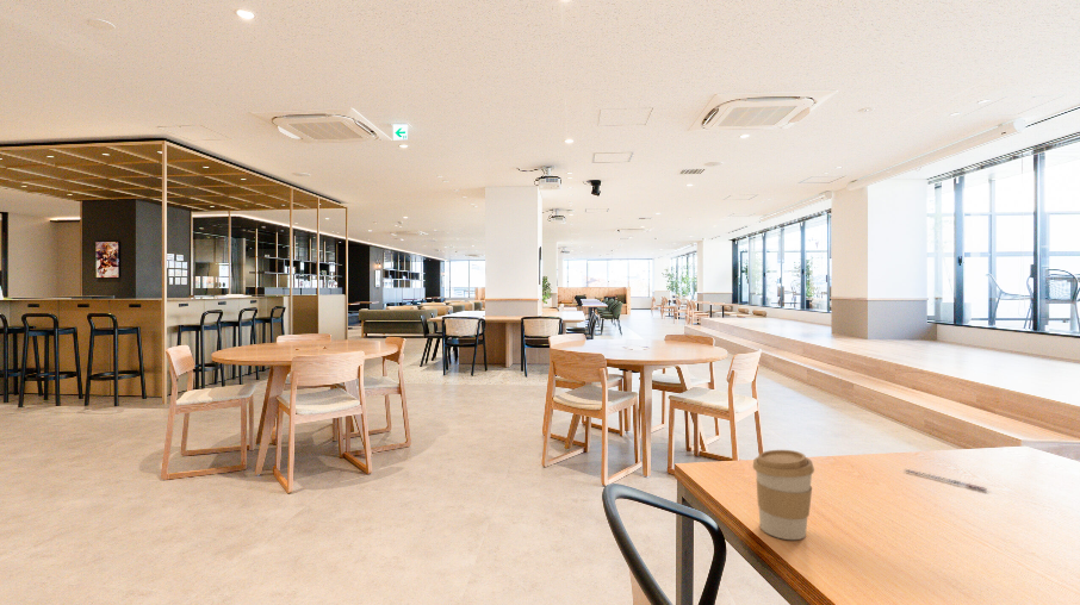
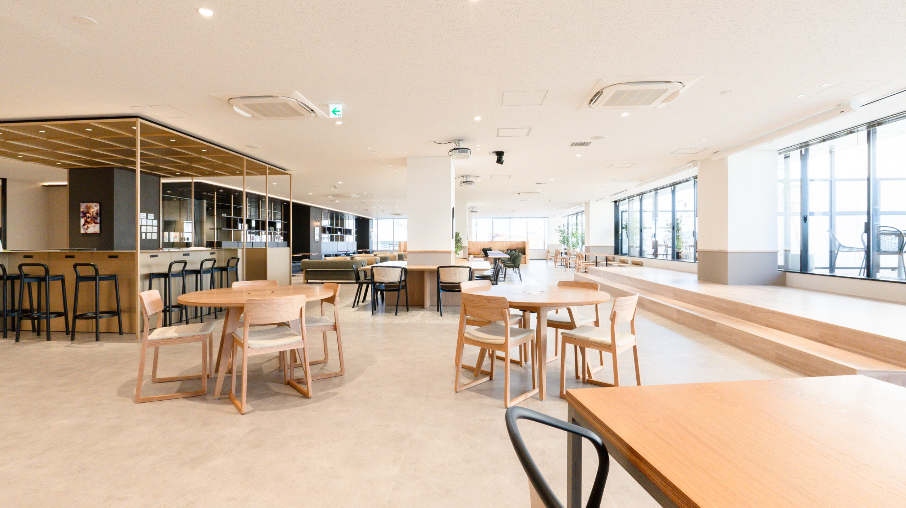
- coffee cup (782, 491)
- pen (943, 479)
